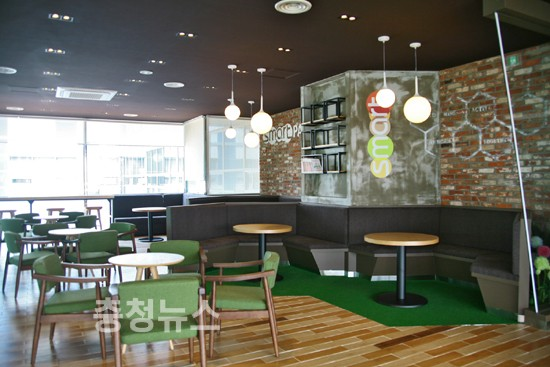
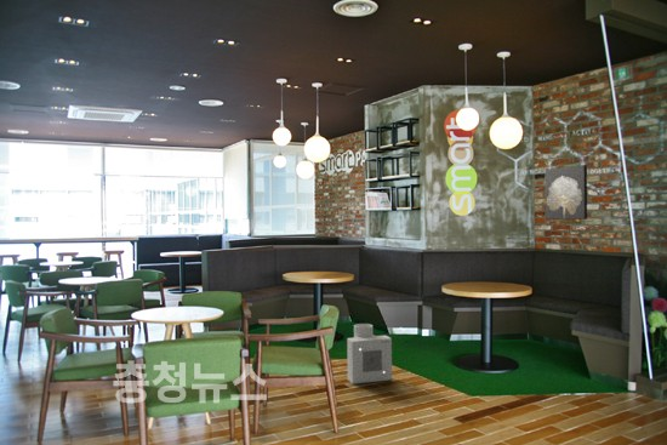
+ air purifier (364, 350)
+ wall art (565, 193)
